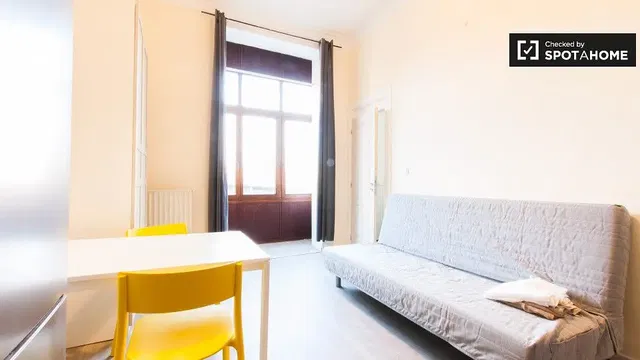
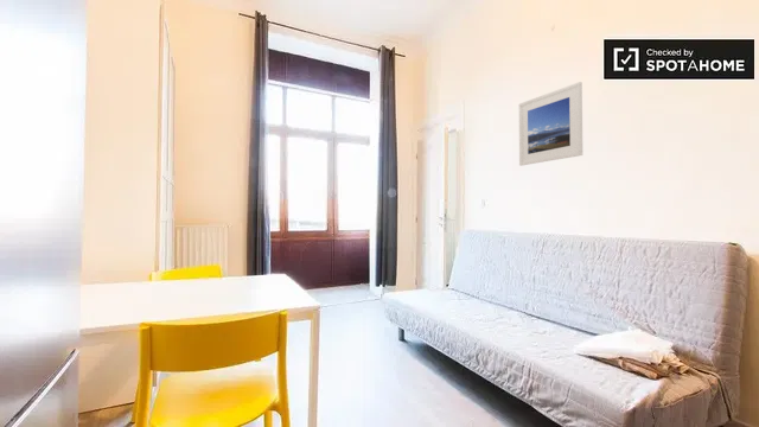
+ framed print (548, 127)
